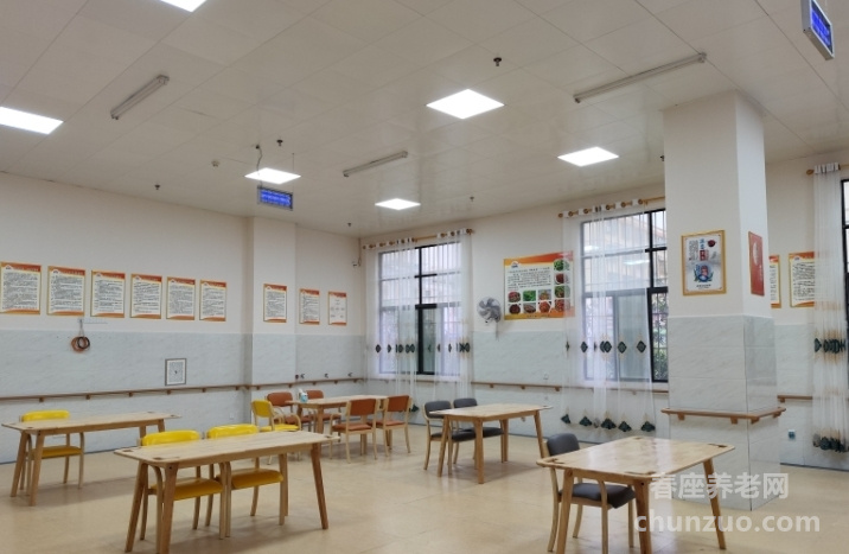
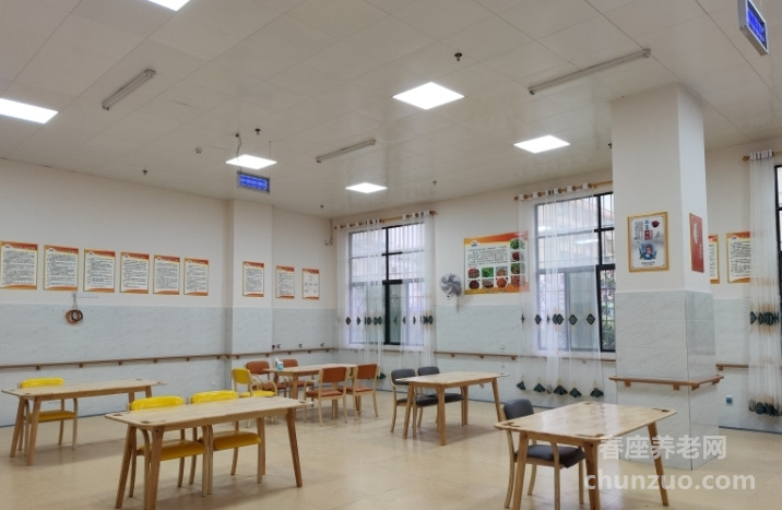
- wall art (175, 371)
